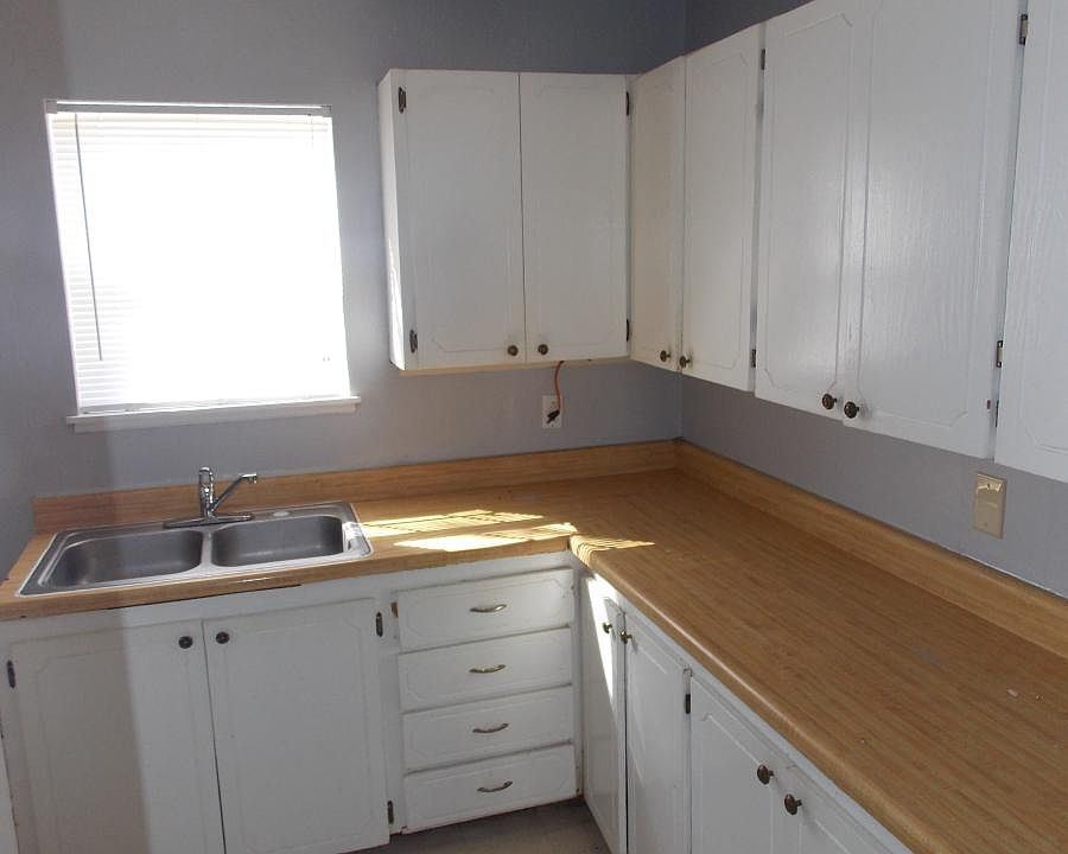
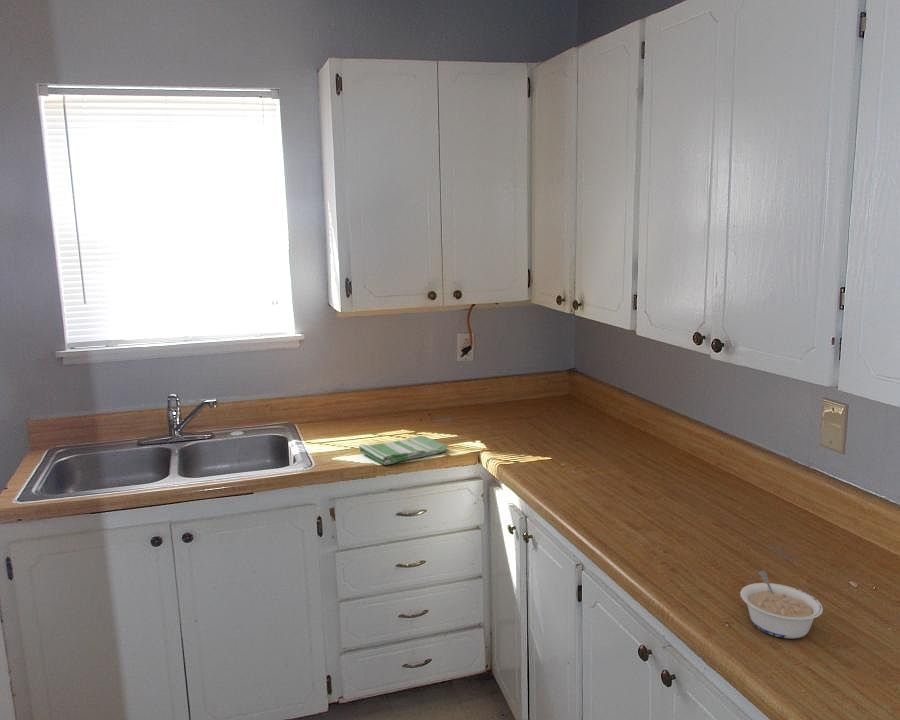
+ legume (777, 608)
+ dish towel (403, 448)
